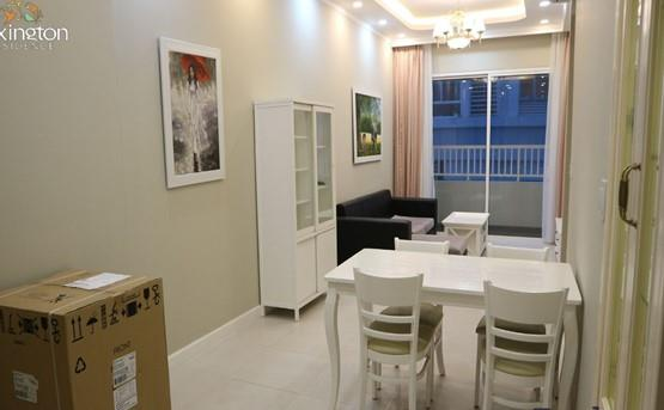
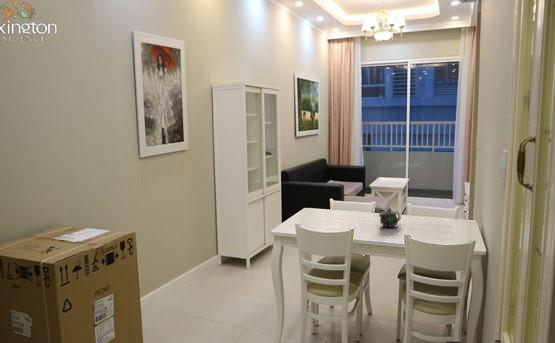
+ chinaware (389, 217)
